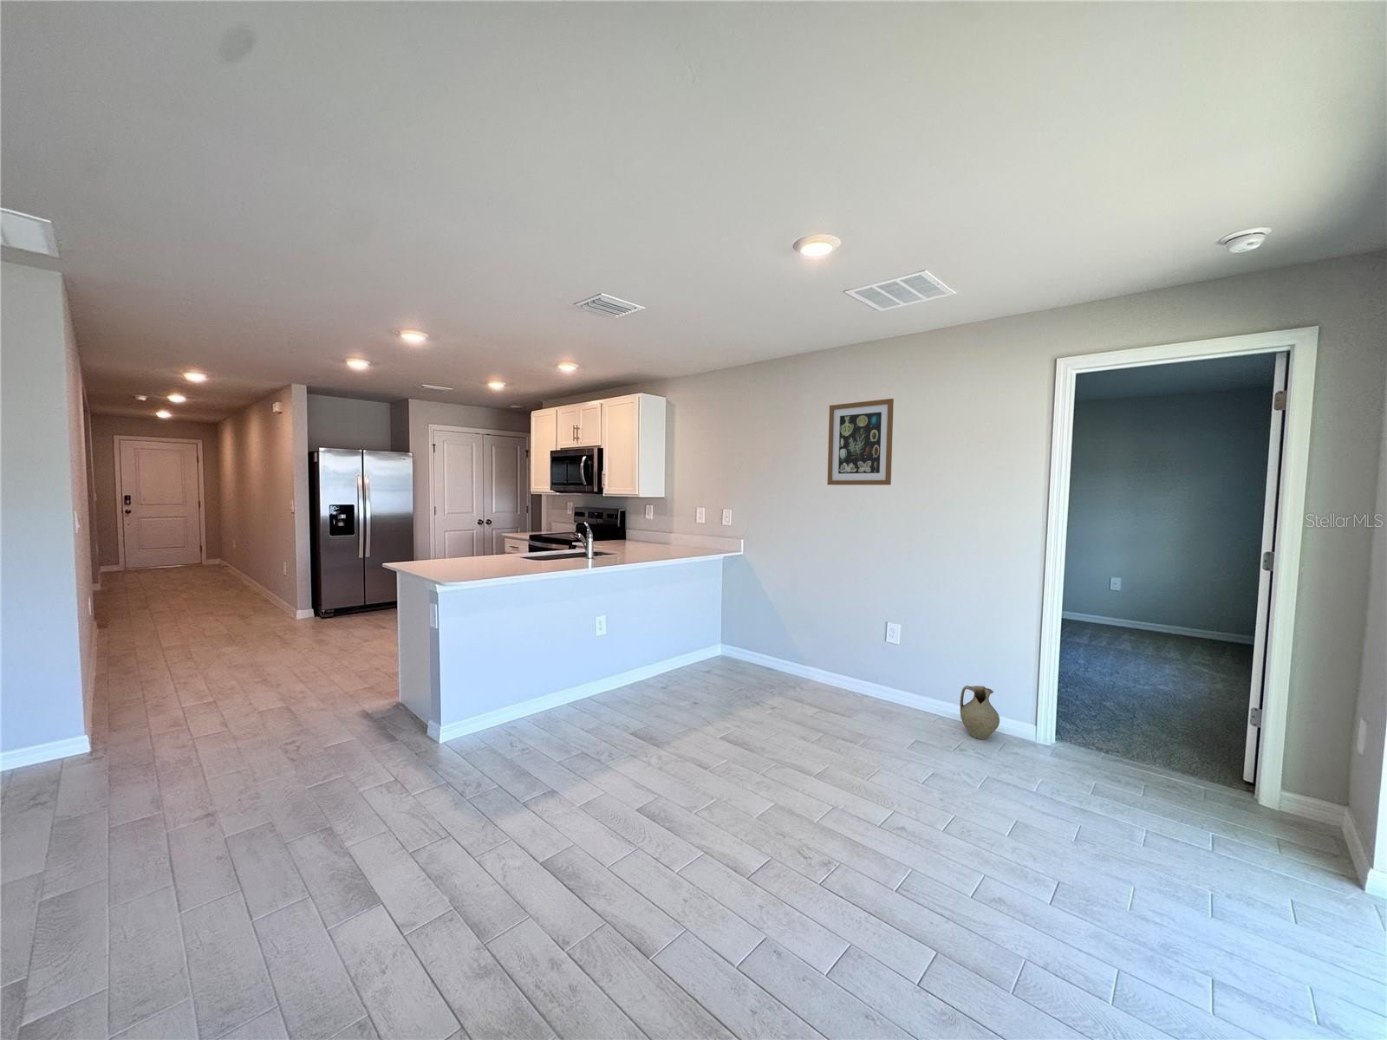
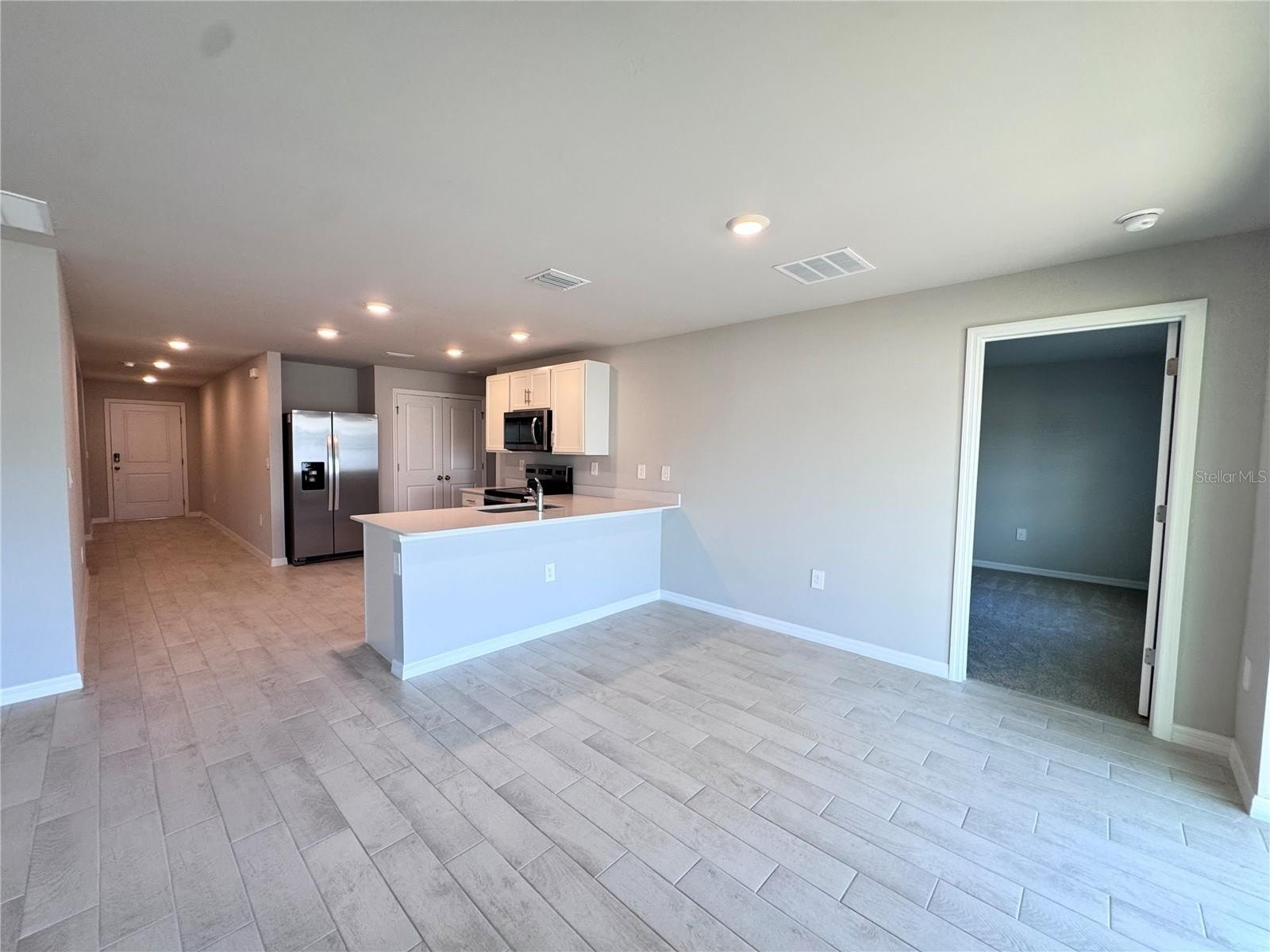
- wall art (858, 444)
- ceramic jug (979, 711)
